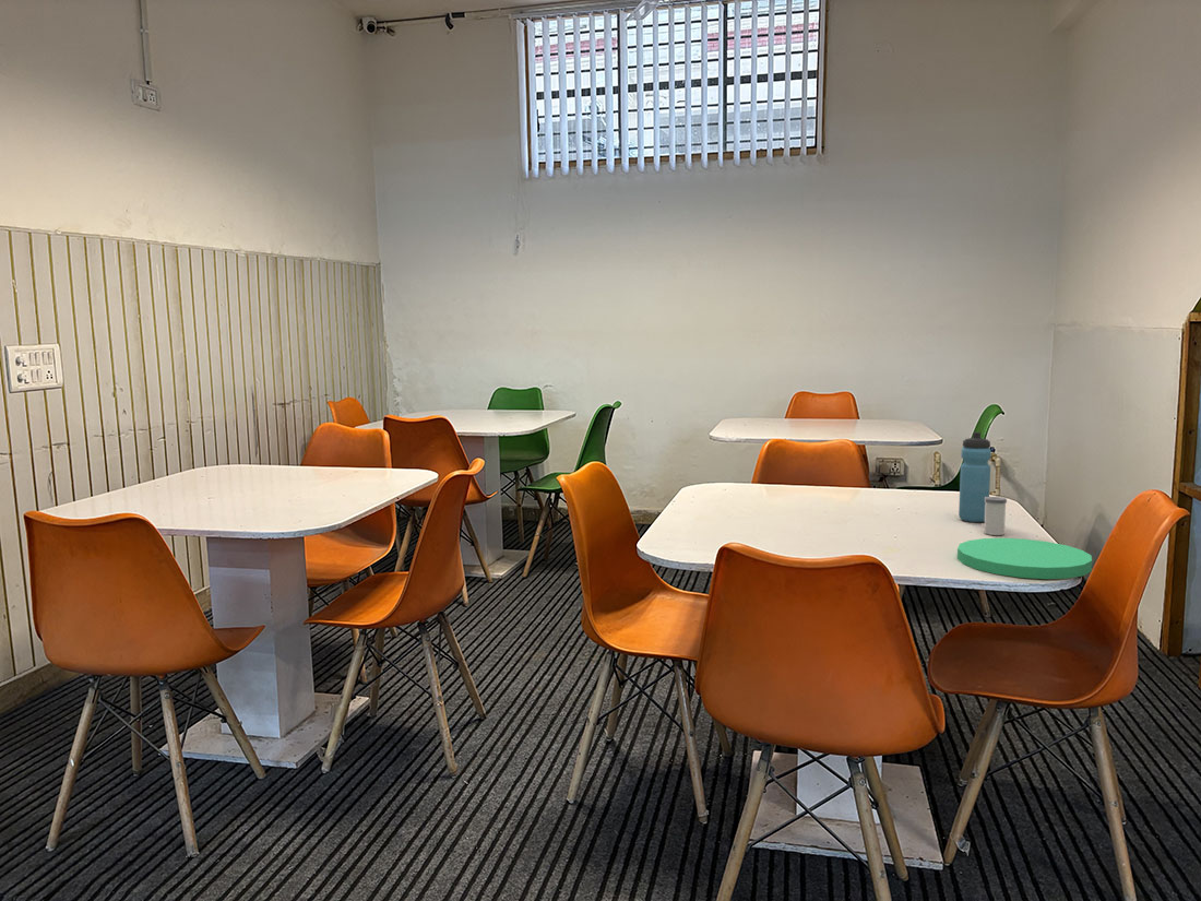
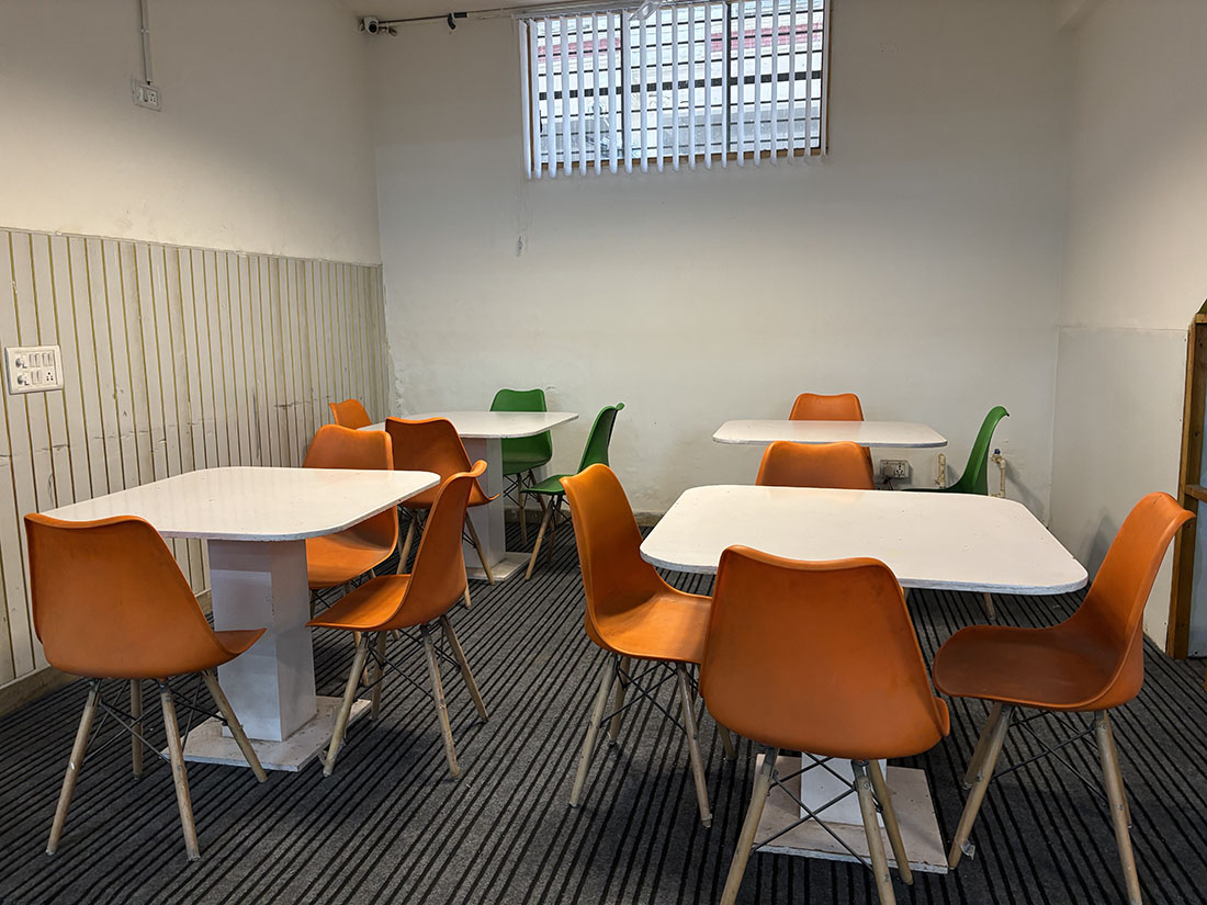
- plate (1022, 557)
- water bottle (975, 476)
- salt shaker (995, 515)
